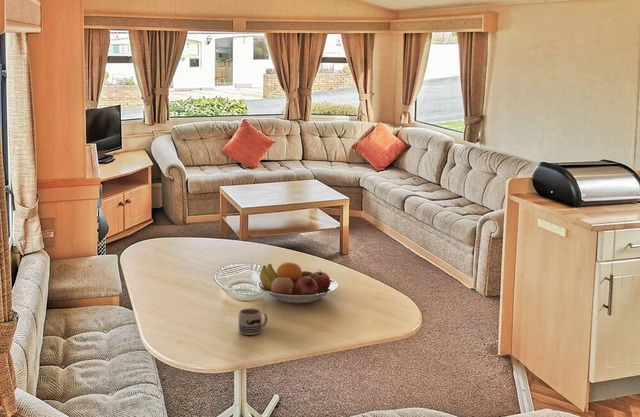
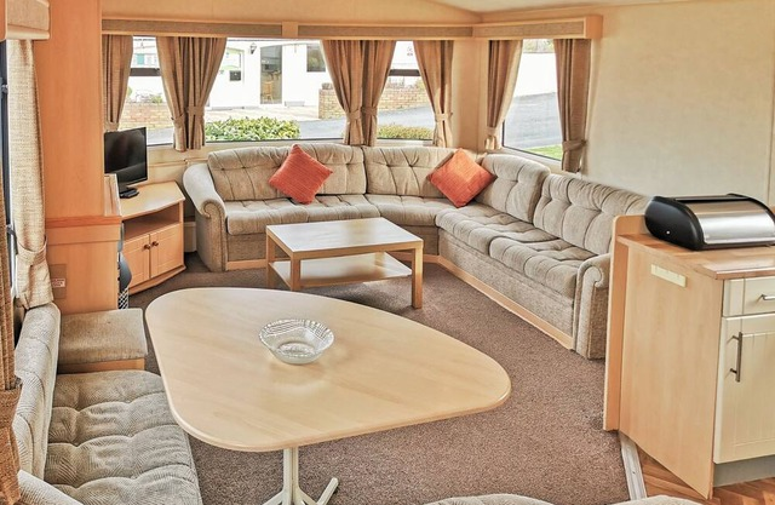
- mug (253, 320)
- fruit bowl (297, 281)
